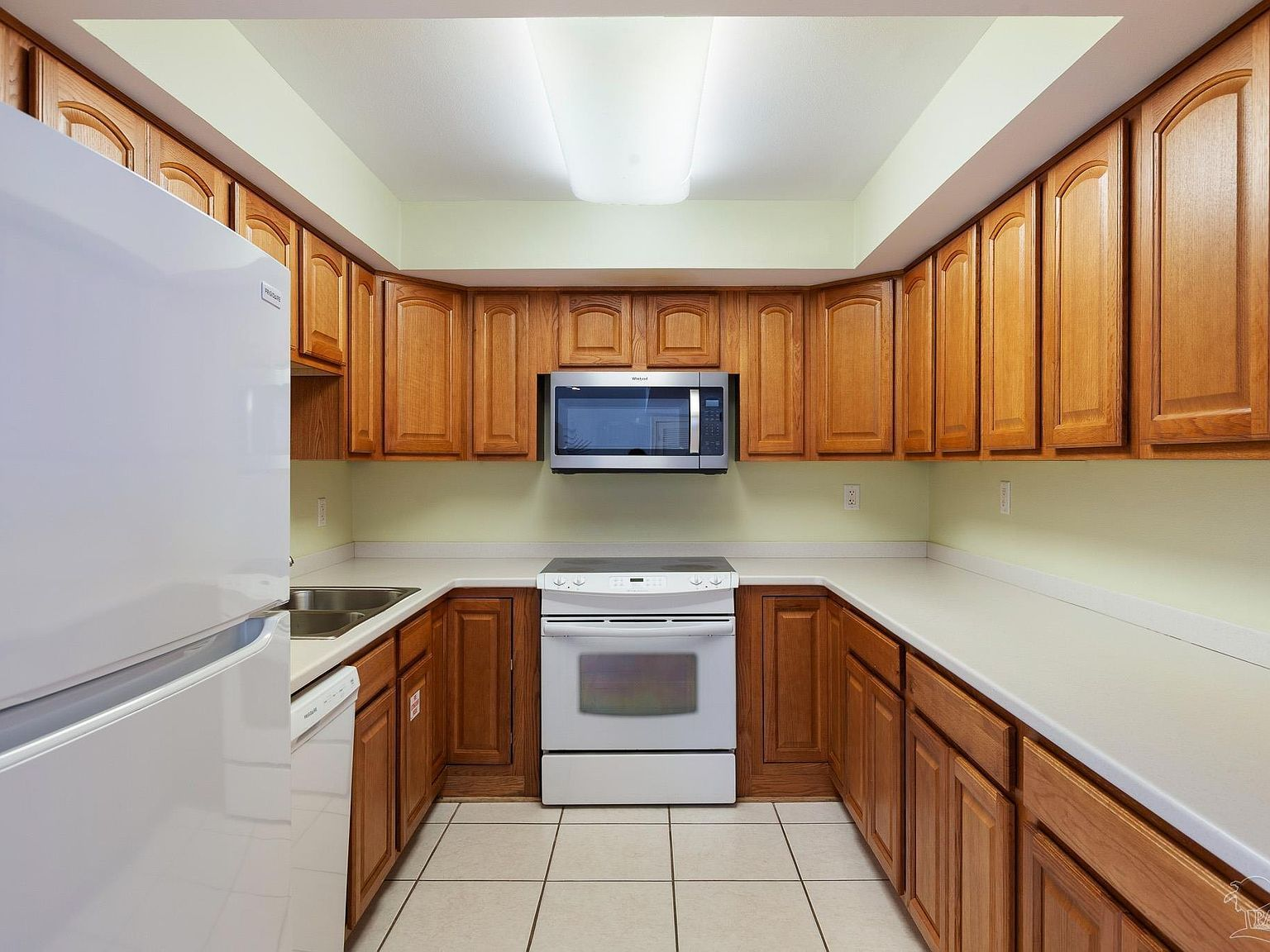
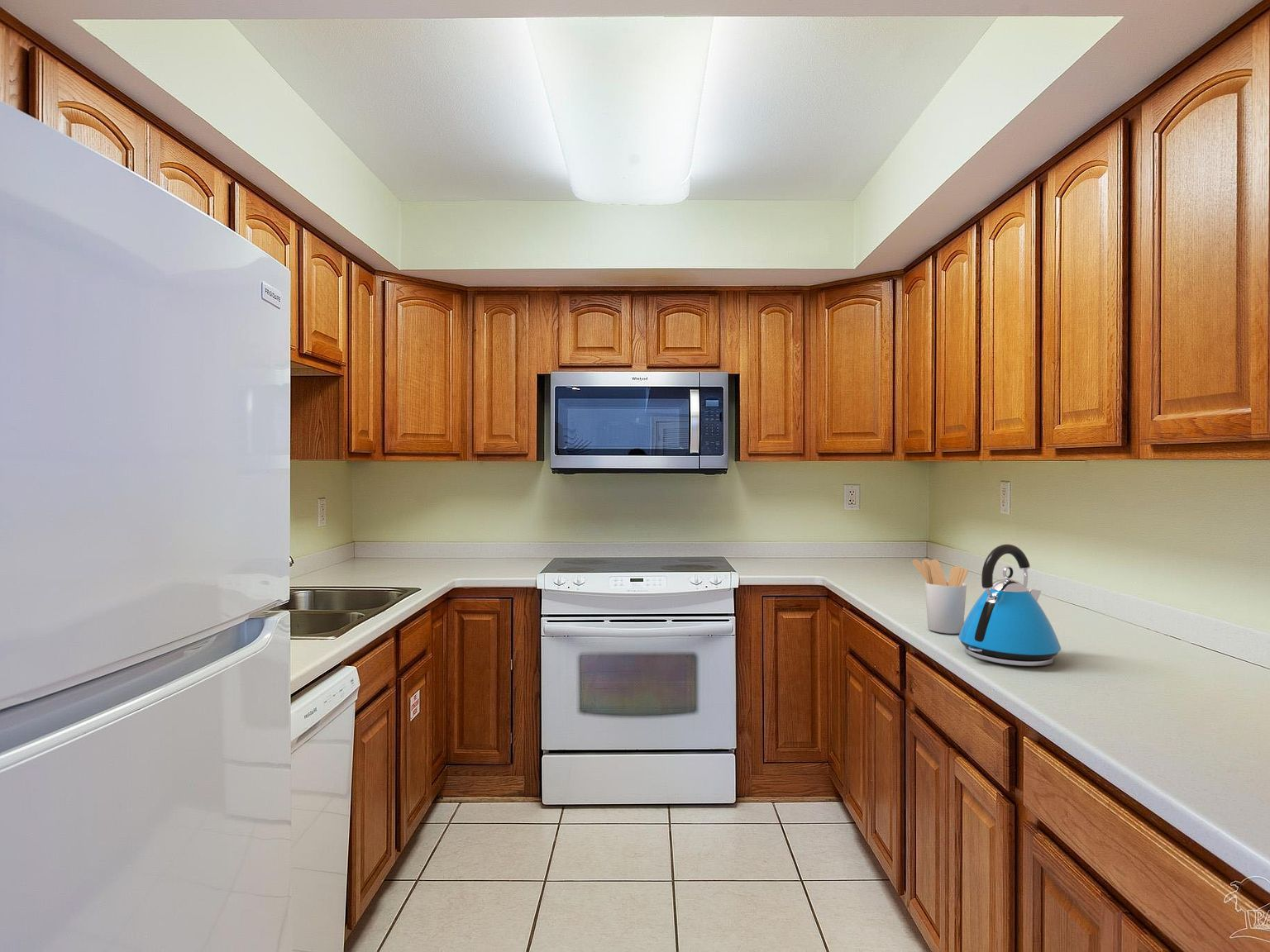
+ kettle (1005, 600)
+ utensil holder (938, 593)
